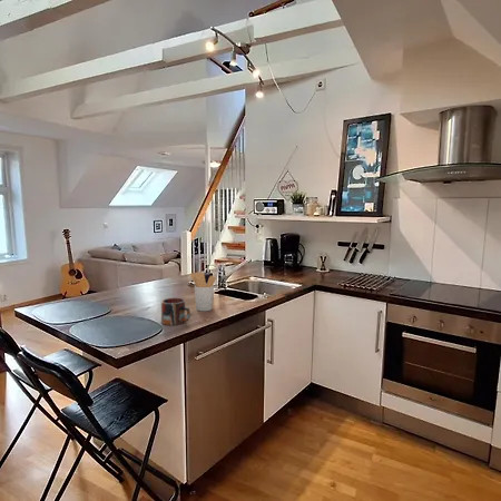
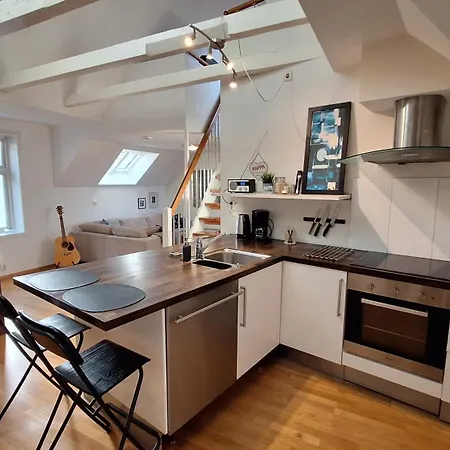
- utensil holder (202, 289)
- mug (175, 311)
